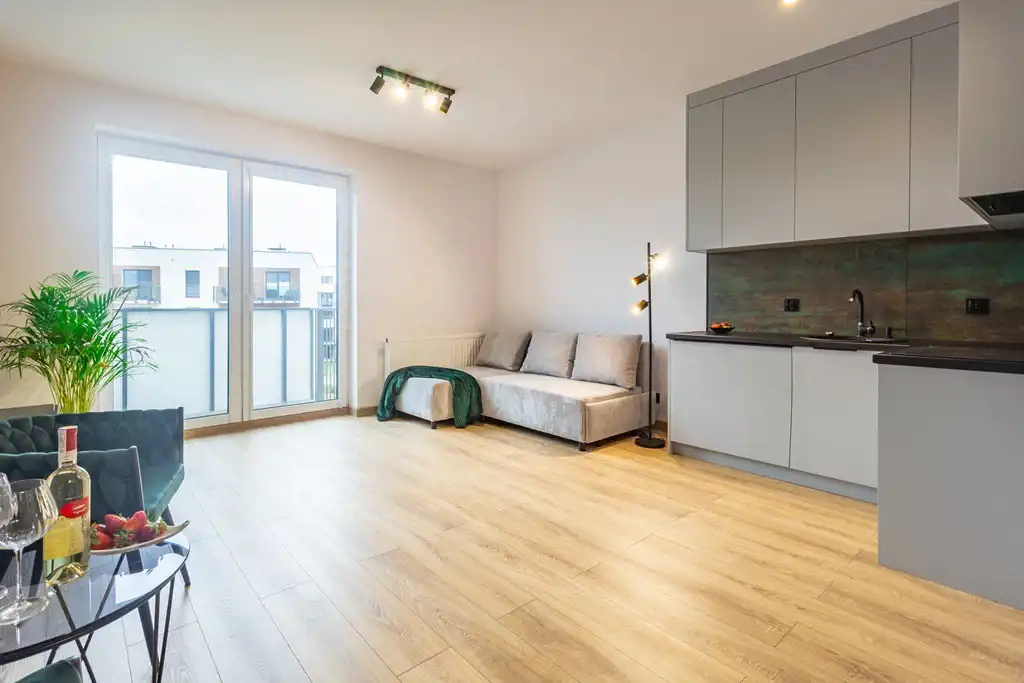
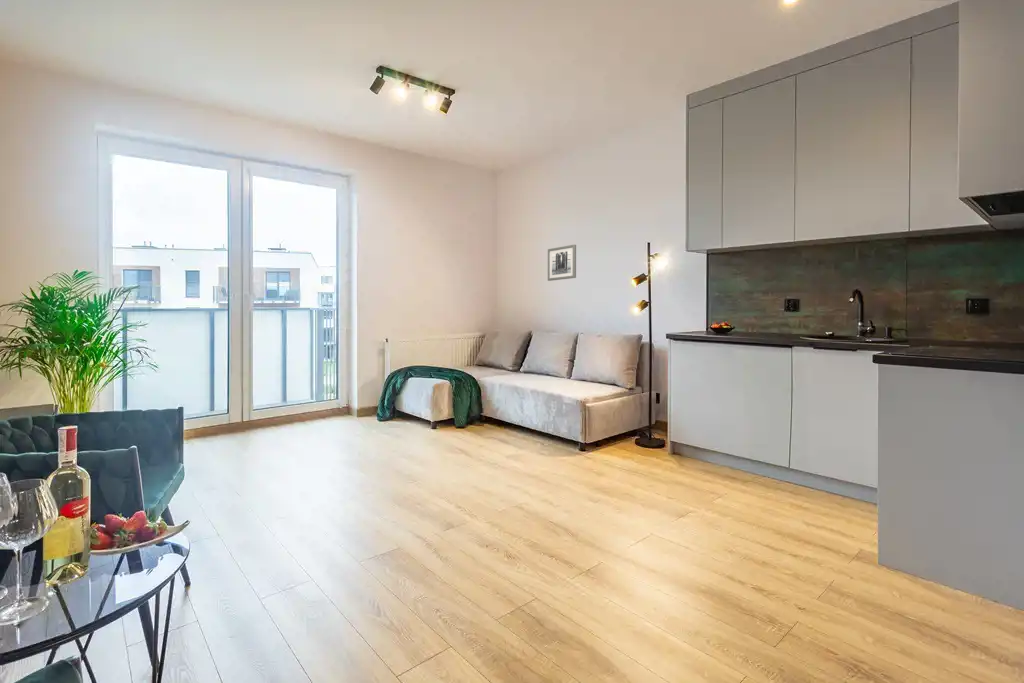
+ wall art (561, 263)
